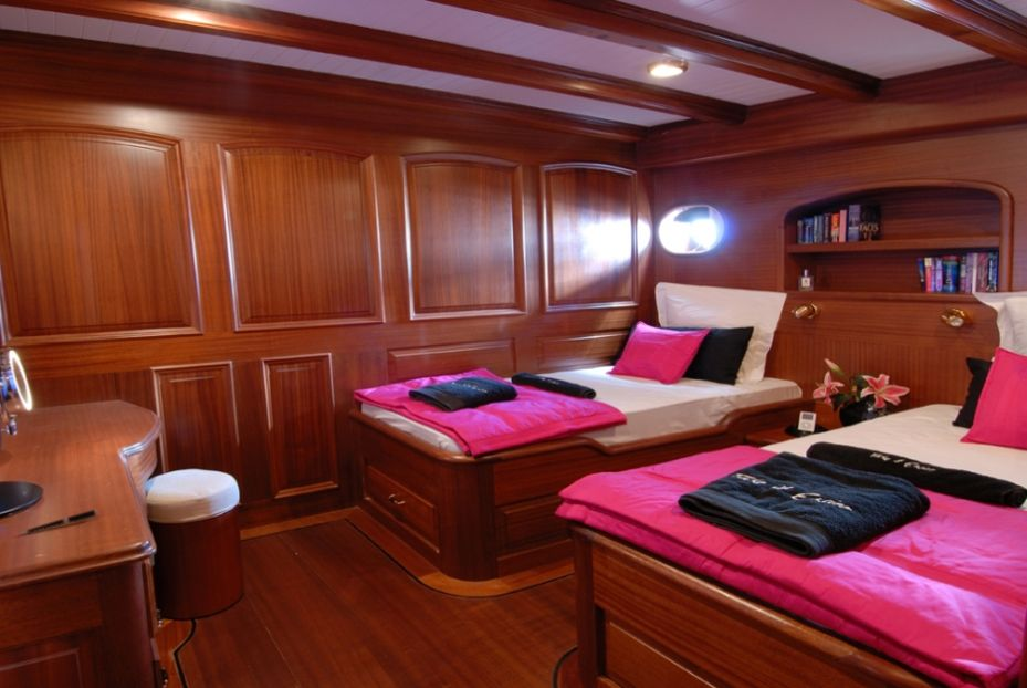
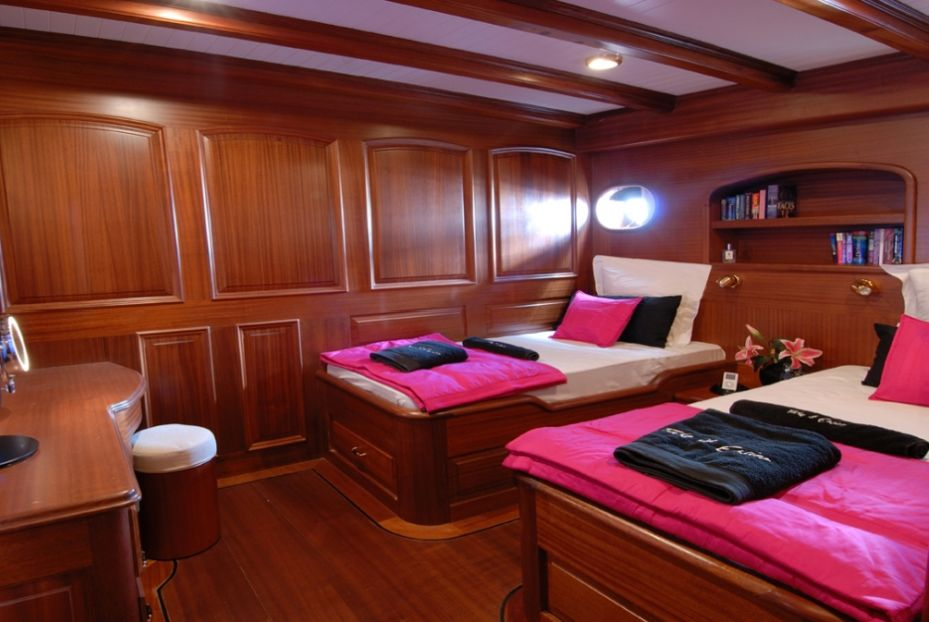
- pen (56, 522)
